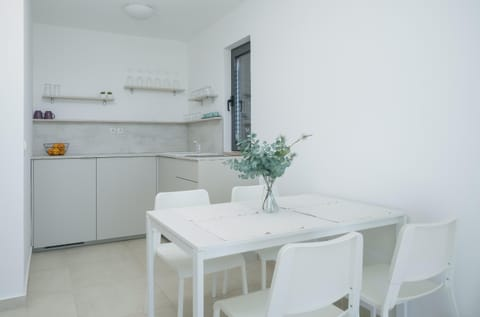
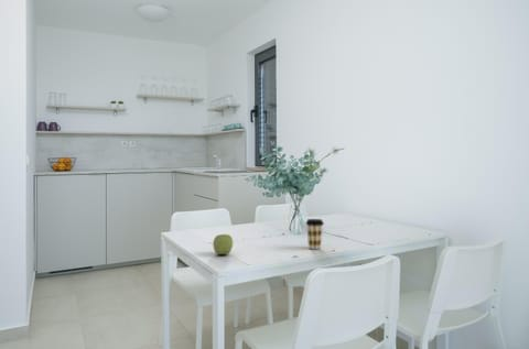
+ coffee cup (314, 233)
+ apple (223, 243)
